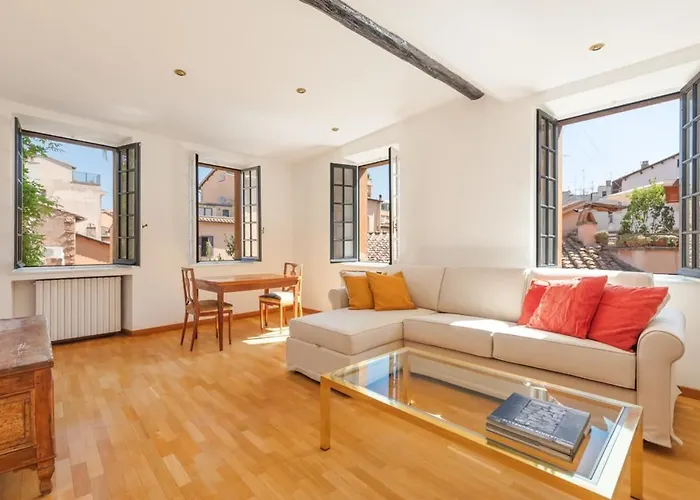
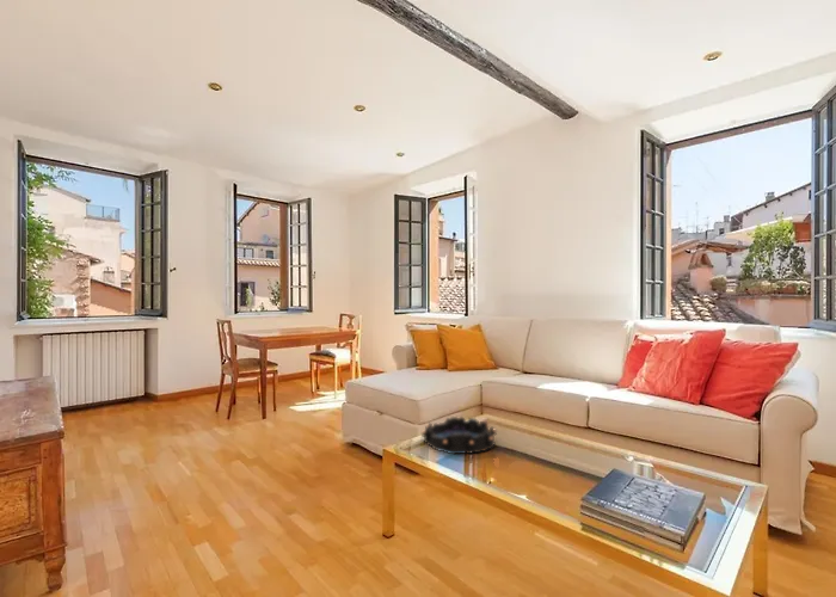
+ decorative bowl (459, 432)
